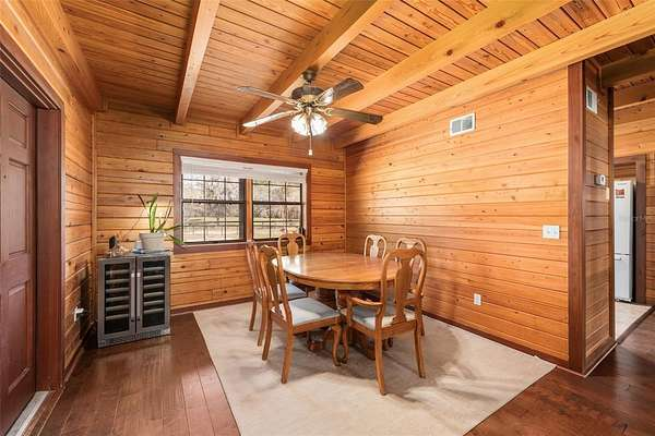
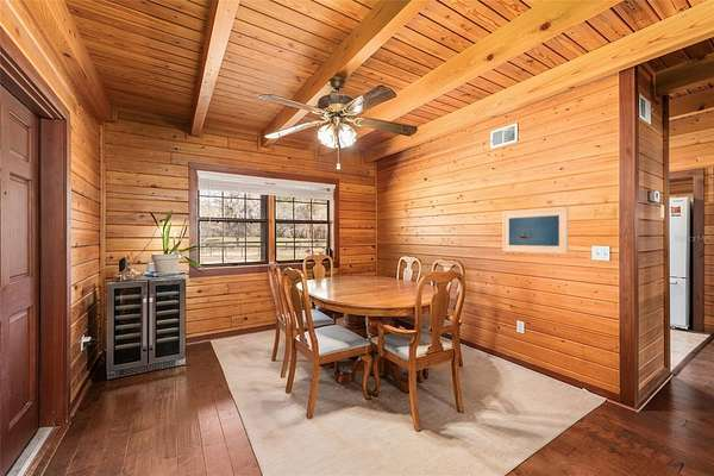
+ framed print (532, 231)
